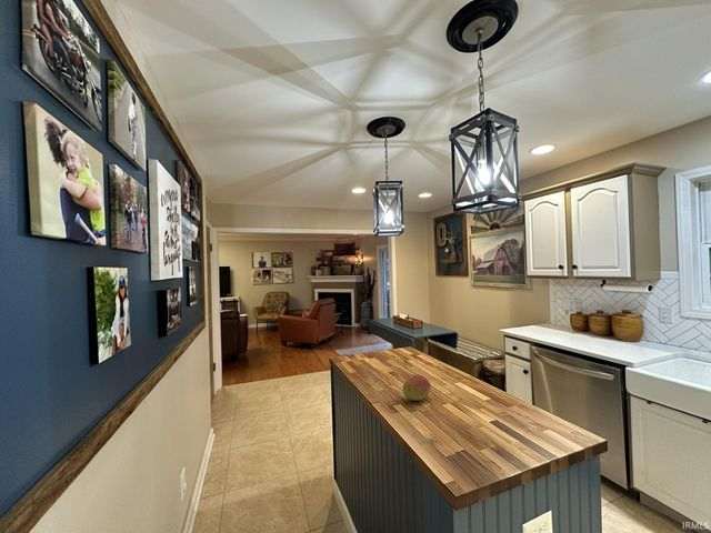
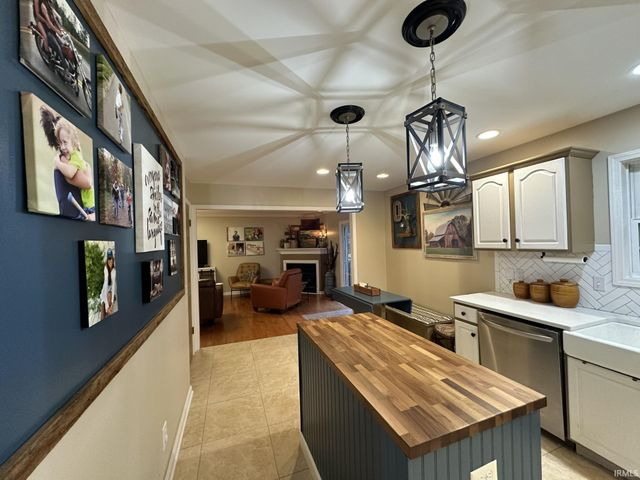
- fruit (417, 388)
